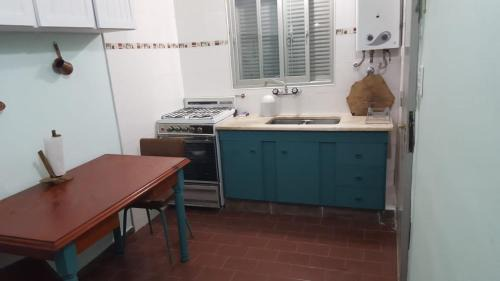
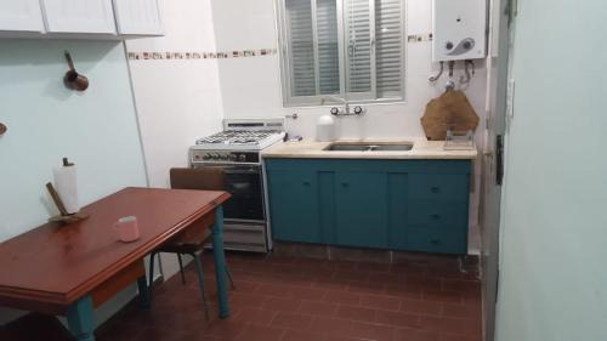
+ cup (125, 229)
